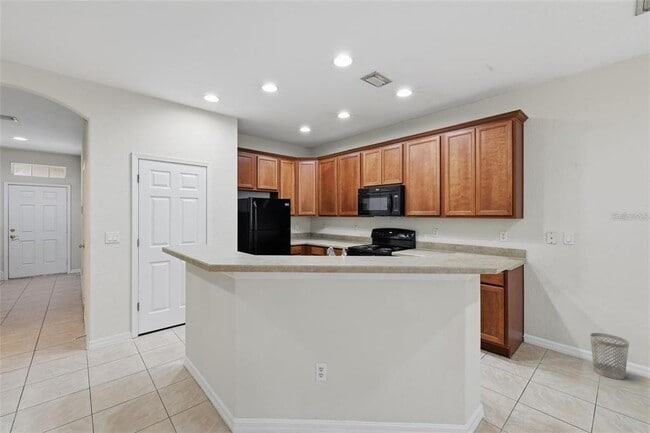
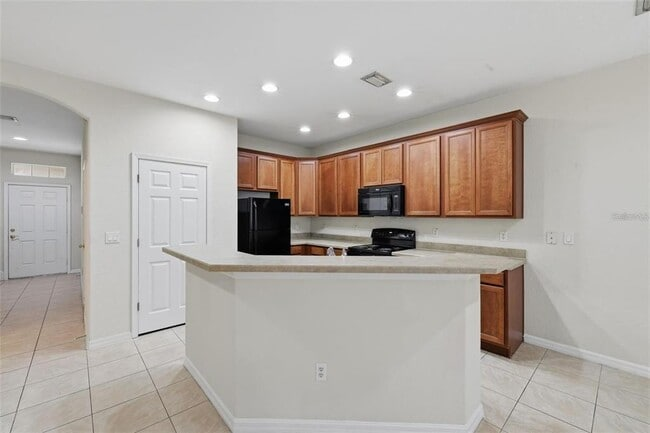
- wastebasket (608, 355)
